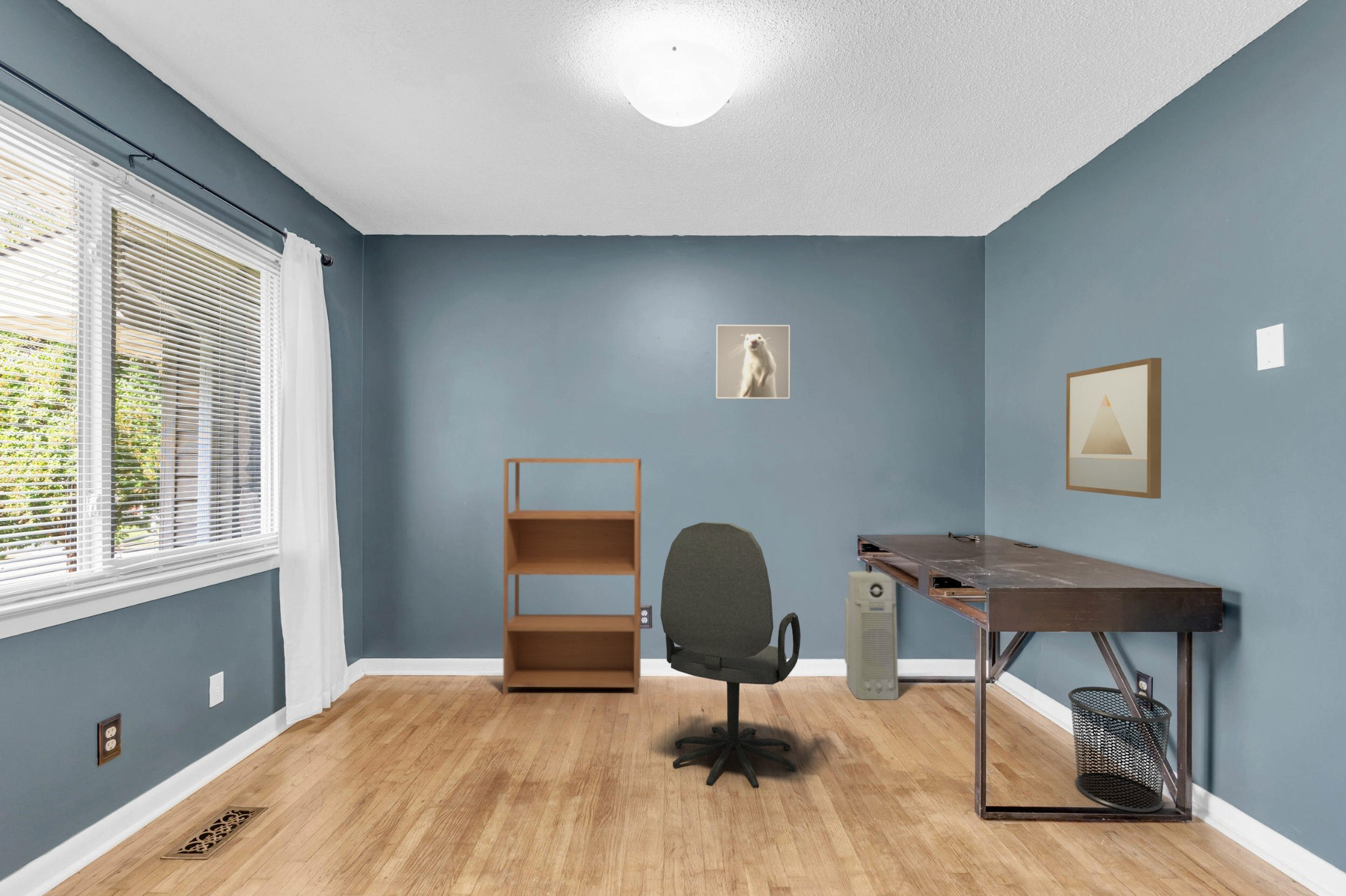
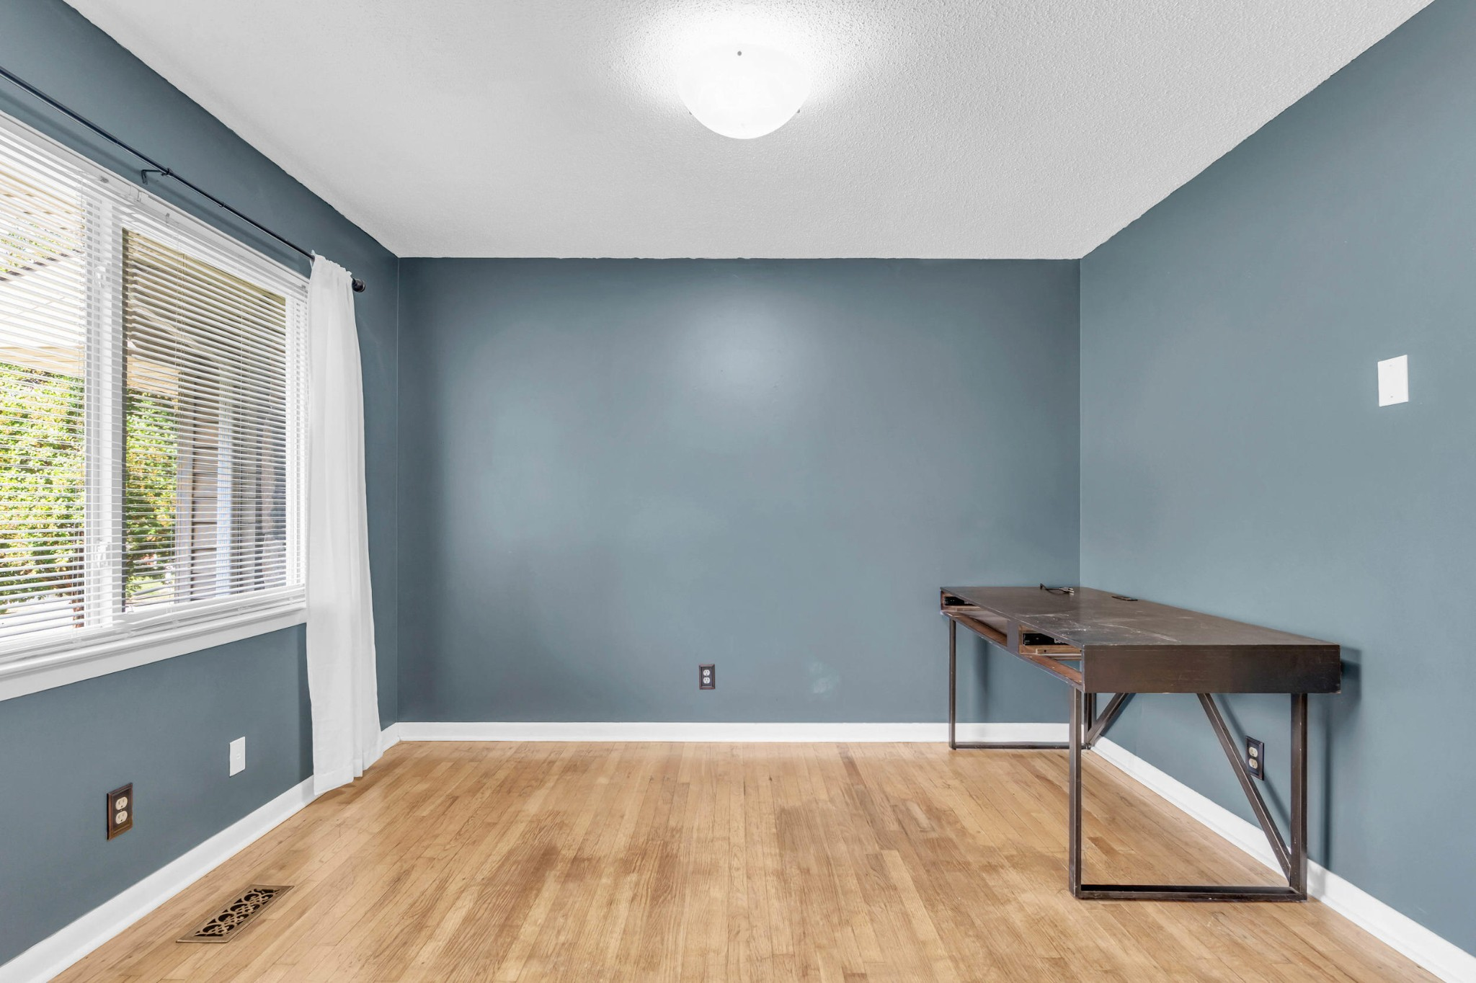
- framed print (753, 362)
- waste bin (1118, 746)
- air purifier (869, 631)
- office chair (731, 640)
- bookshelf (574, 571)
- wall art (1109, 430)
